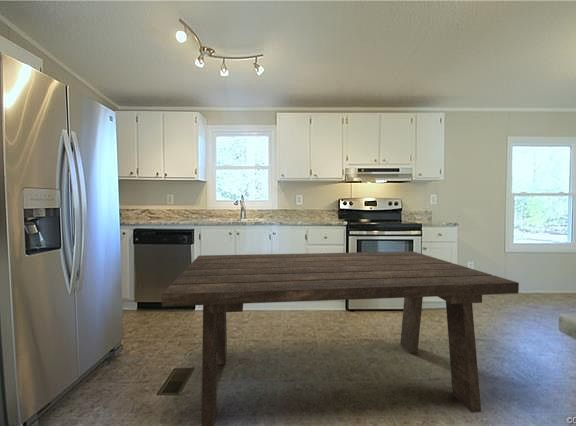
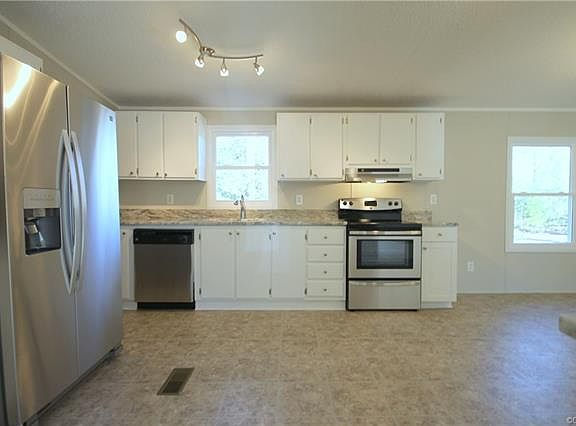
- dining table (325, 300)
